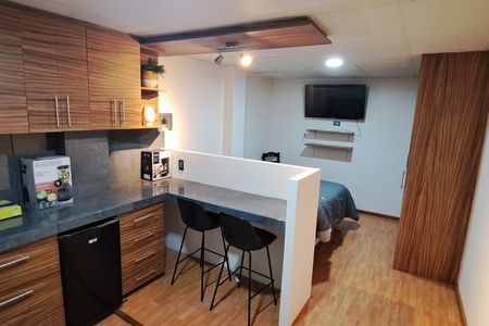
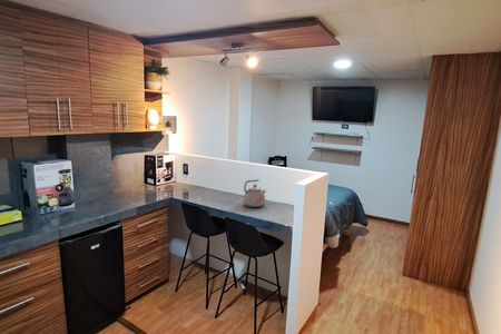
+ kettle (254, 193)
